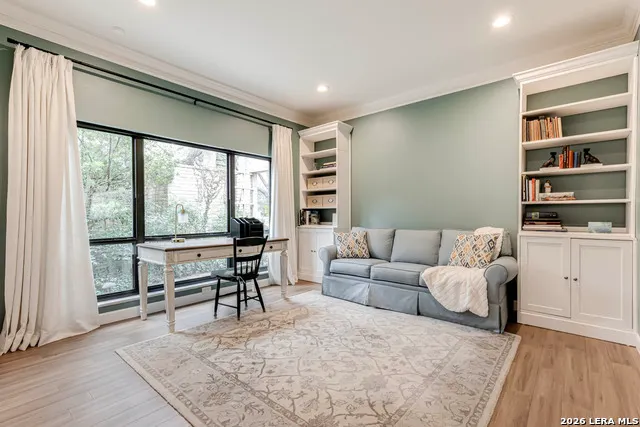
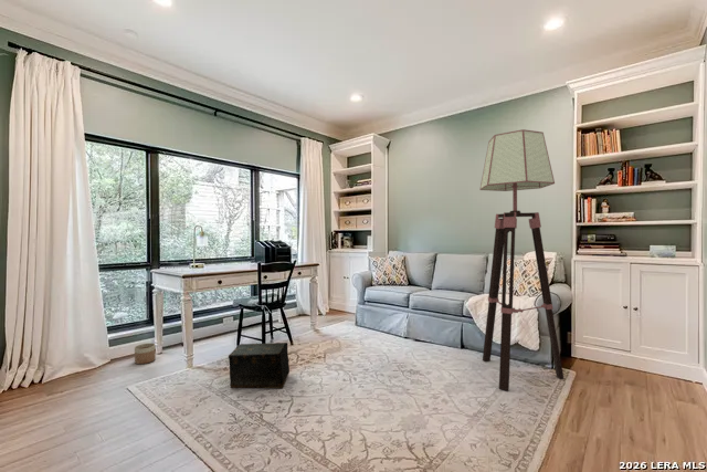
+ planter (145, 353)
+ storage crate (260, 364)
+ floor lamp (513, 255)
